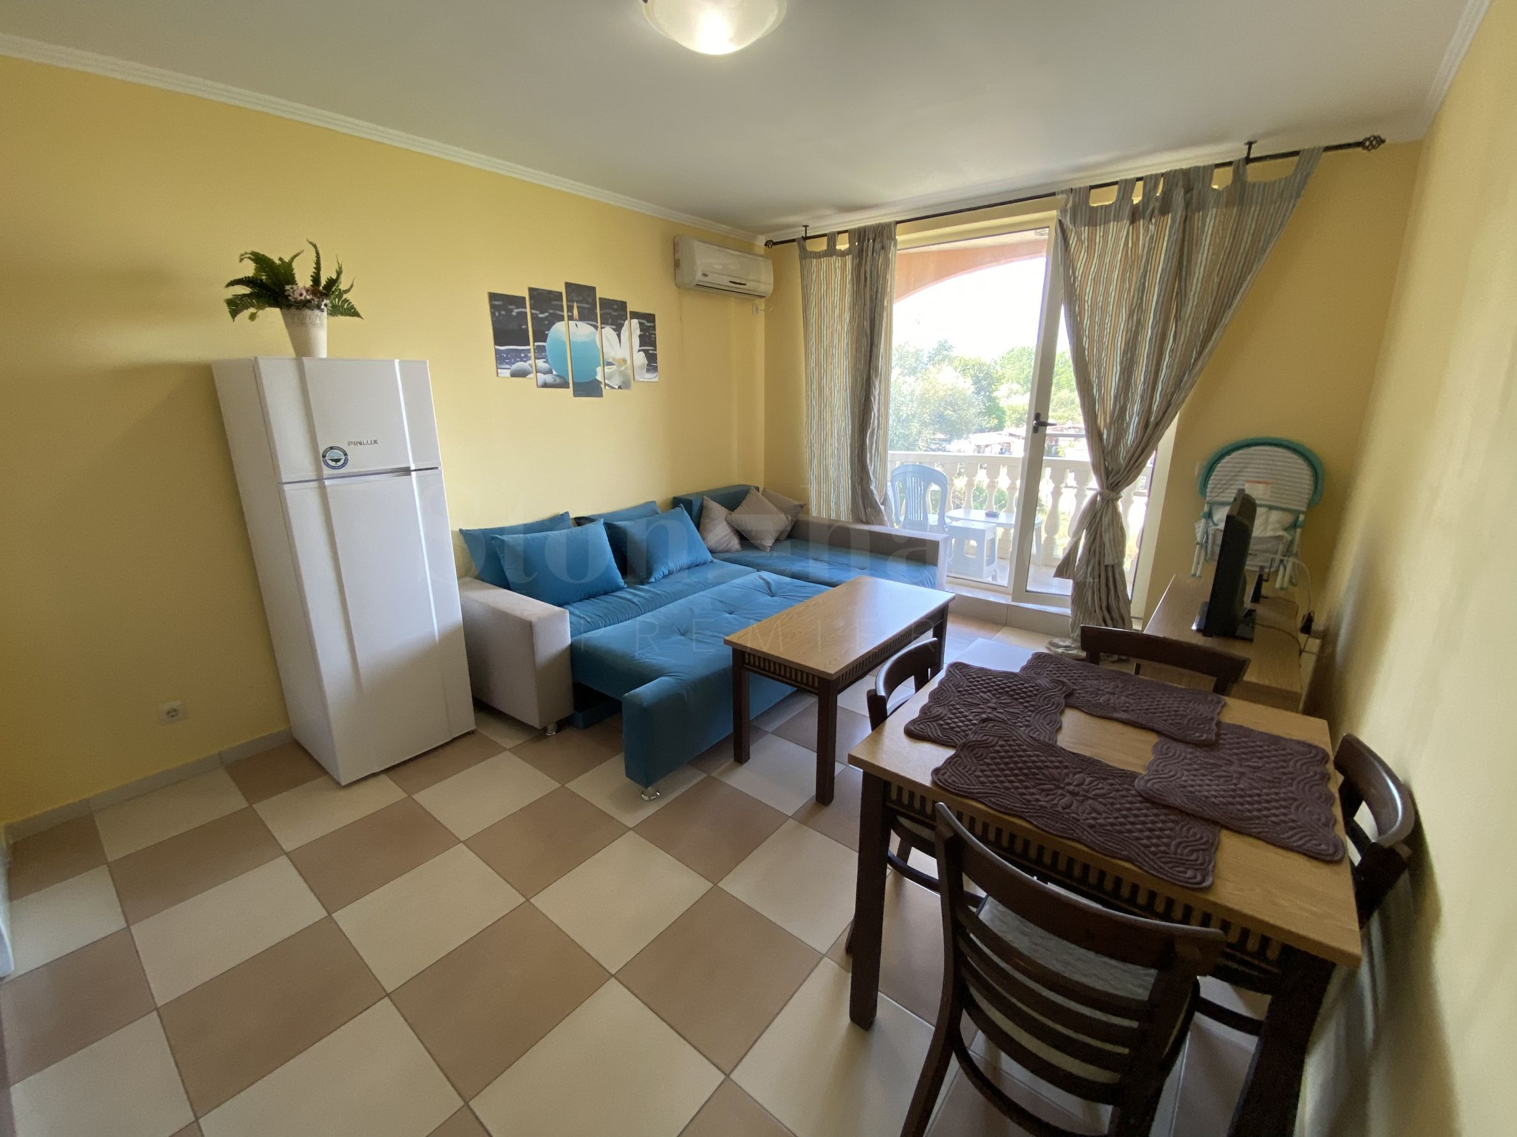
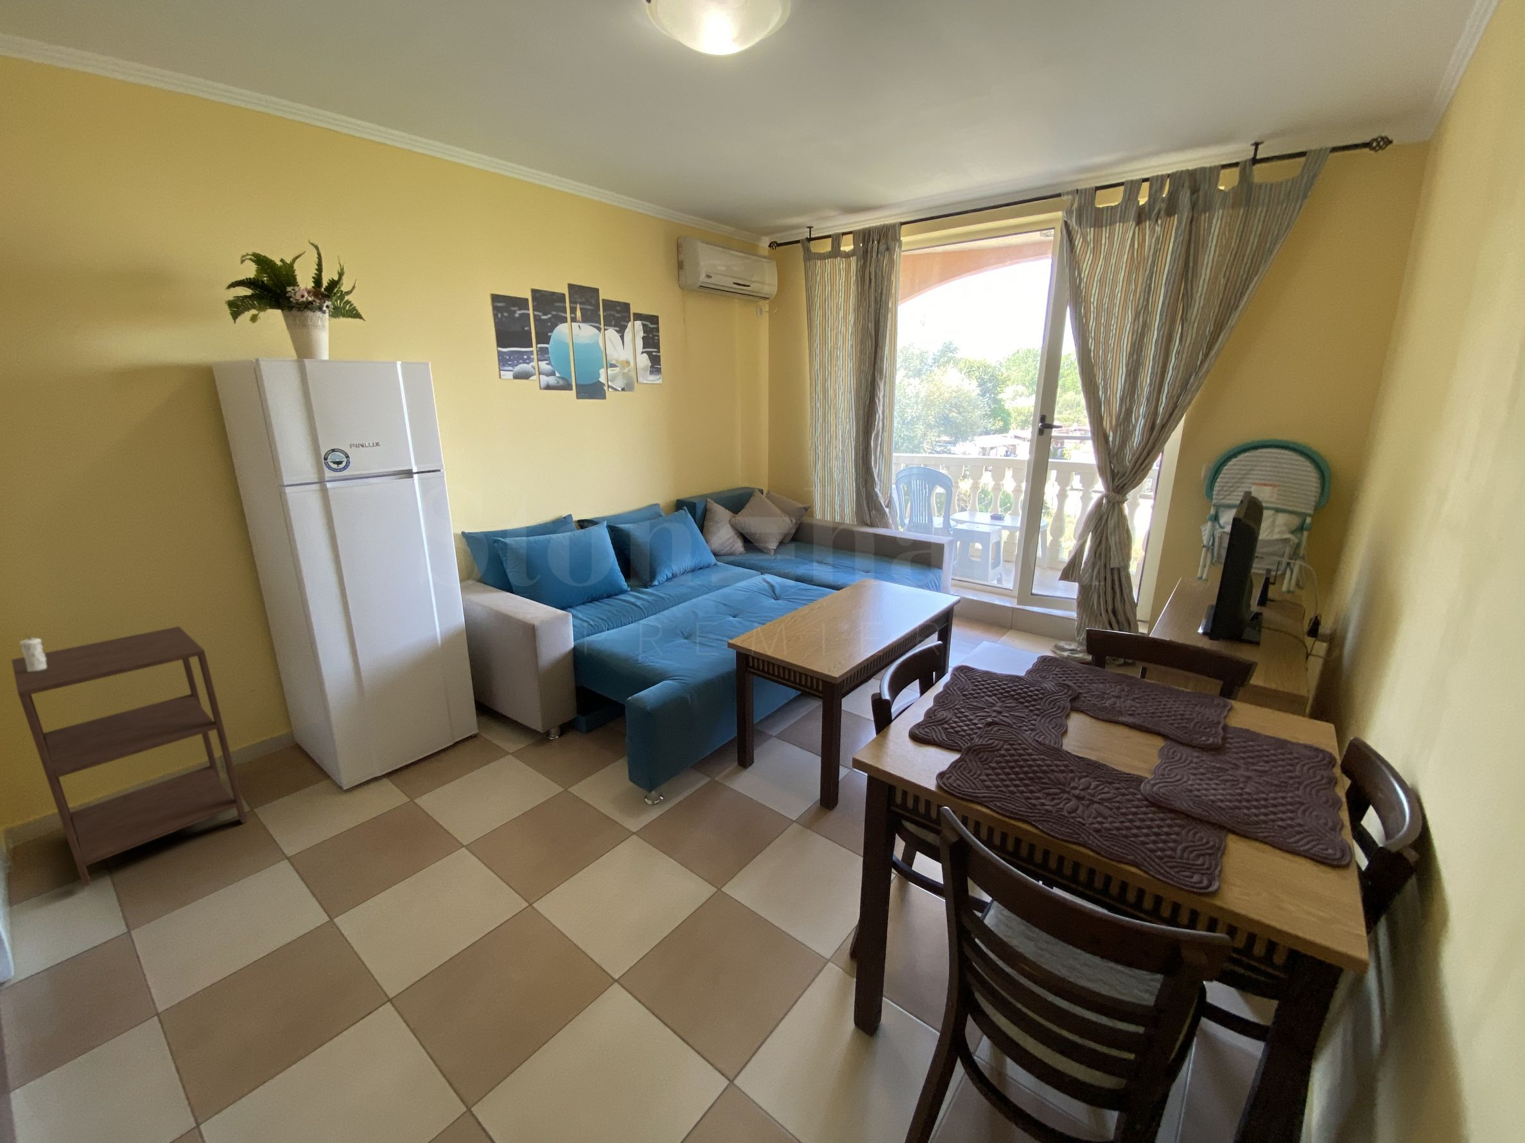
+ candle (32, 650)
+ side table (136, 744)
